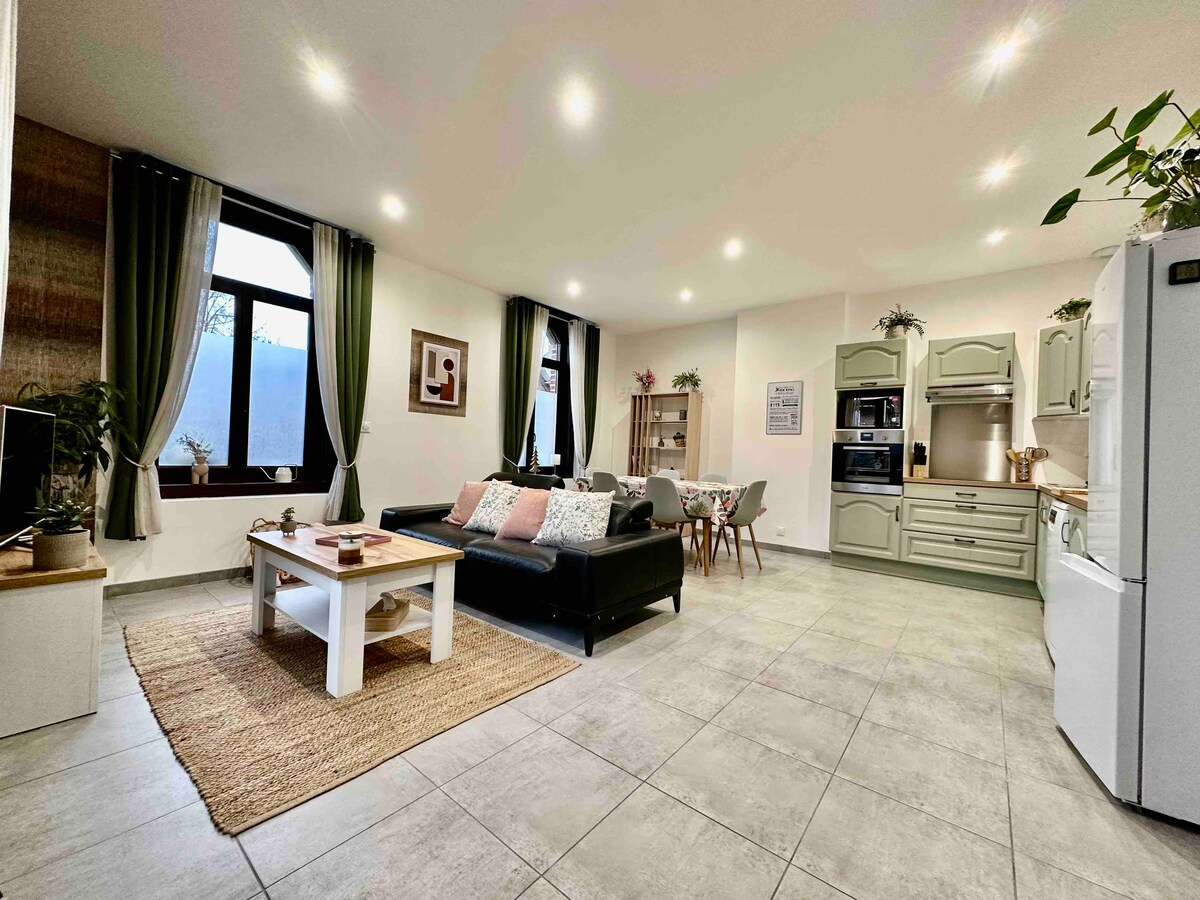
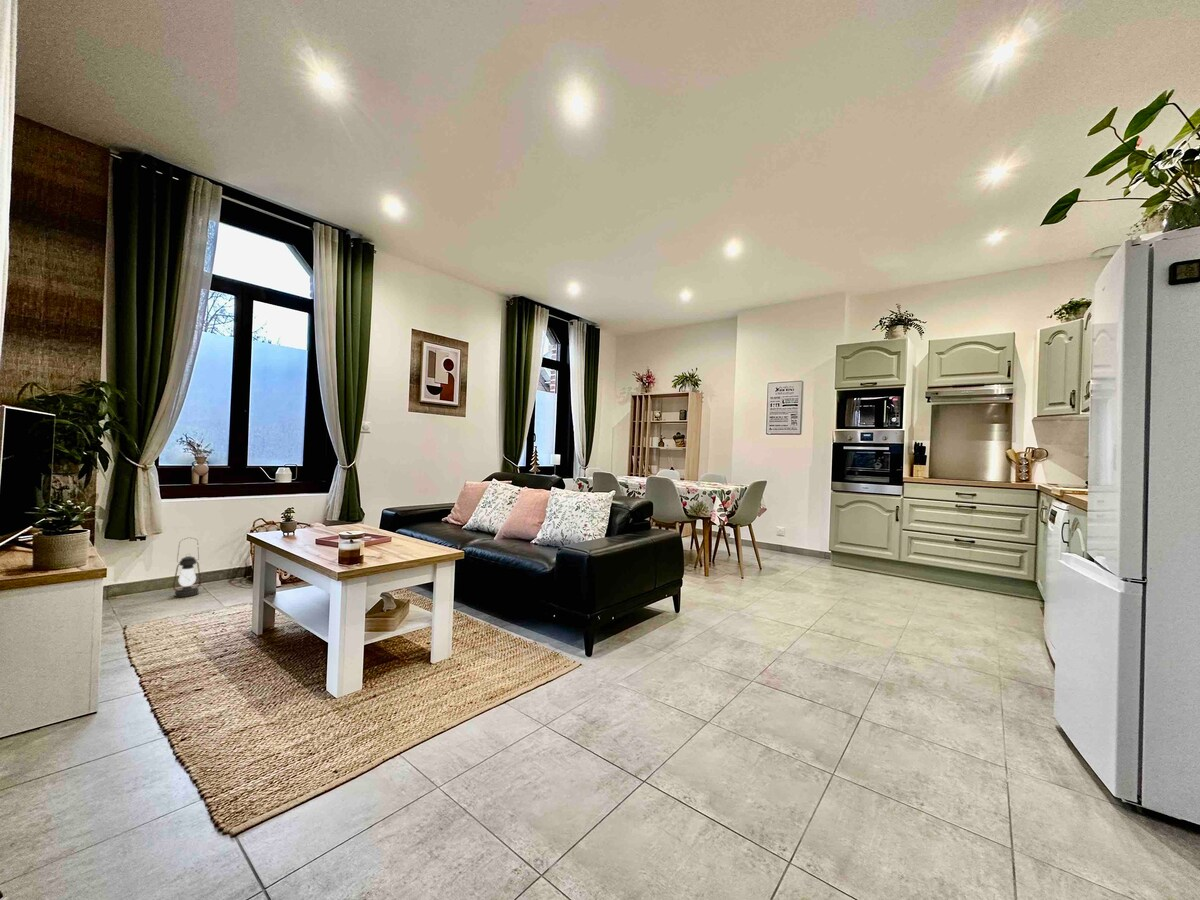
+ lantern (187, 565)
